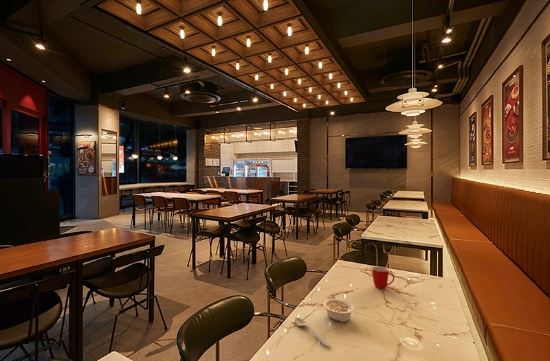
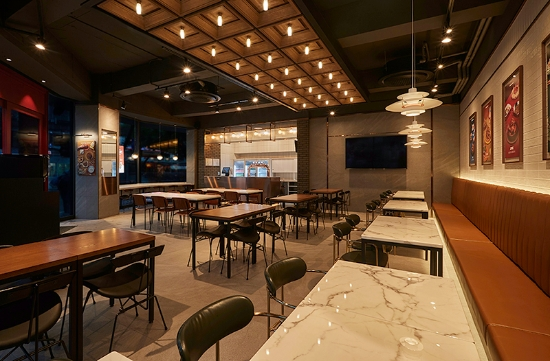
- spoon (311, 330)
- mug (383, 278)
- legume (337, 309)
